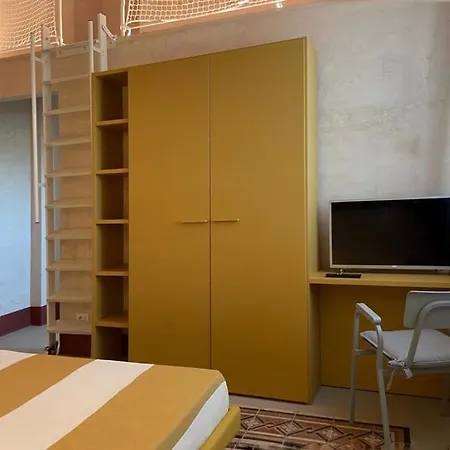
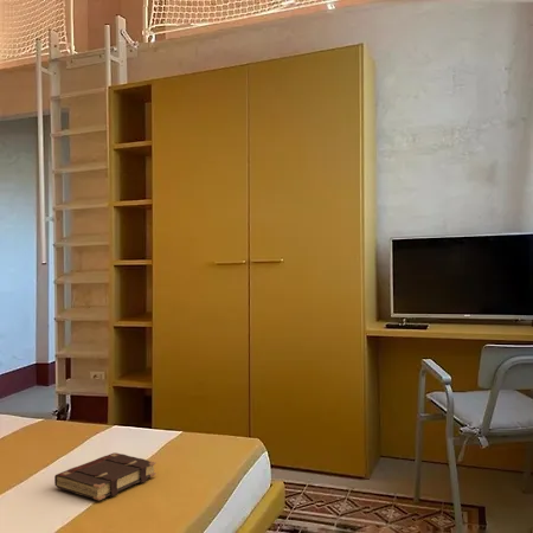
+ book (107, 473)
